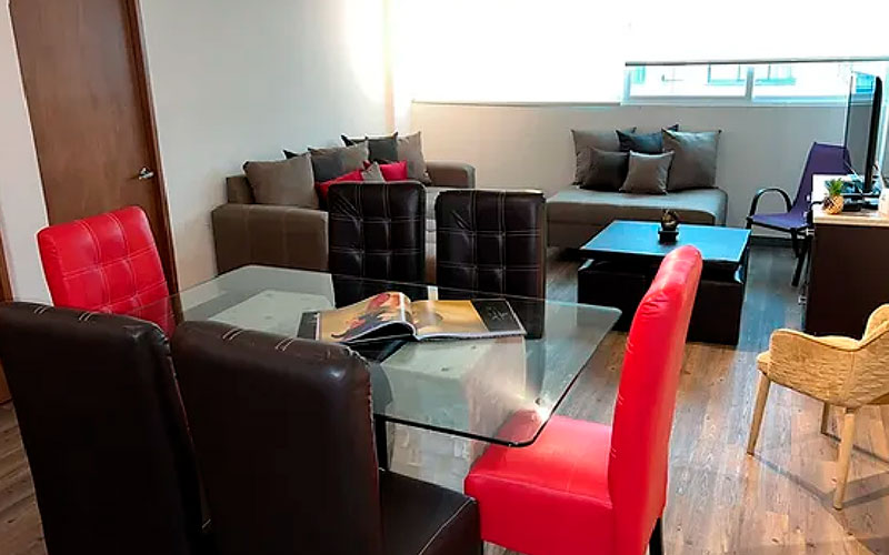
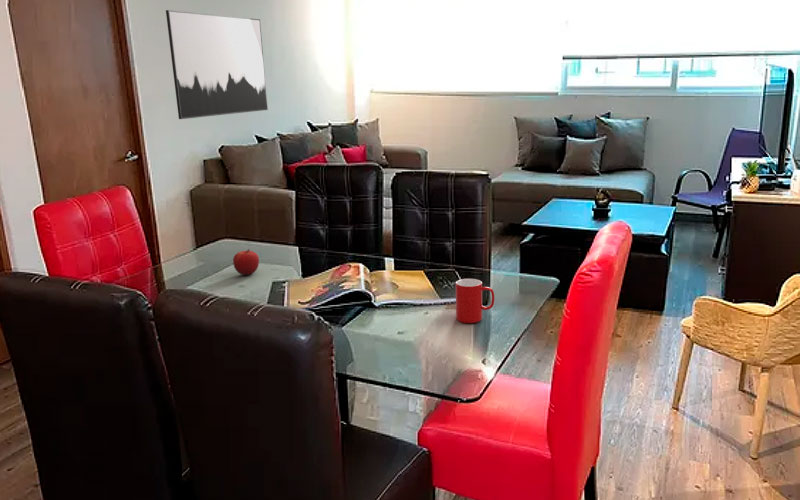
+ cup (474, 301)
+ fruit (246, 261)
+ wall art (222, 65)
